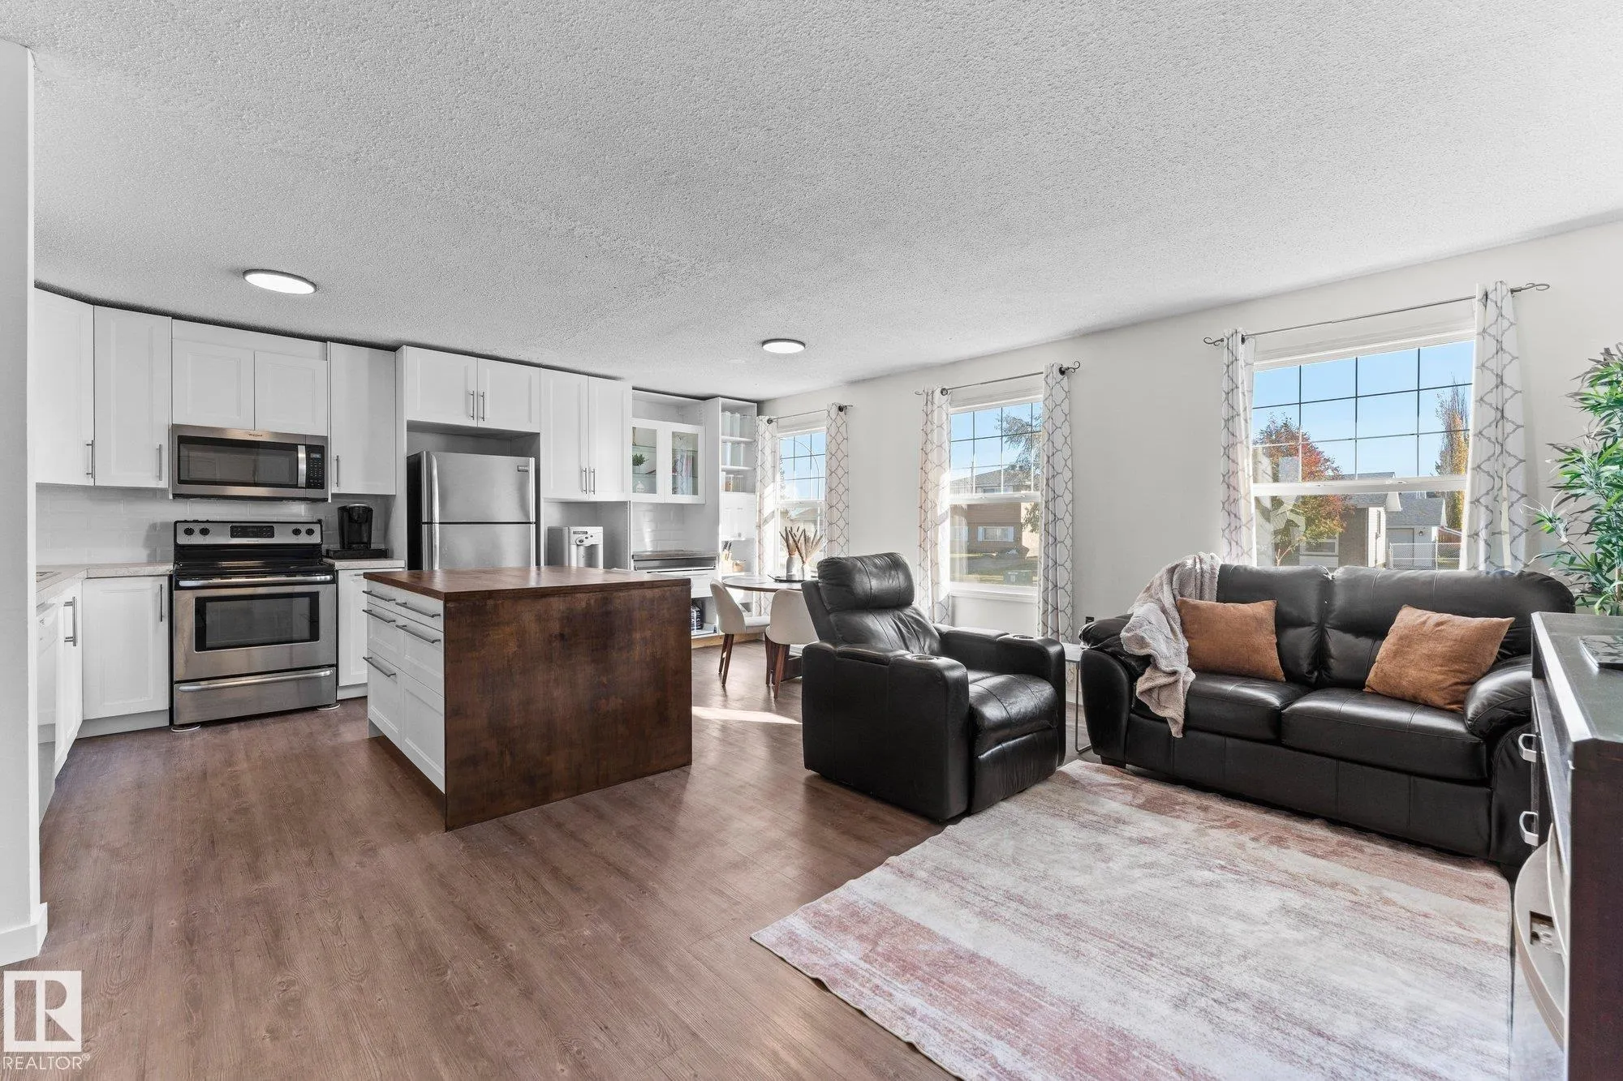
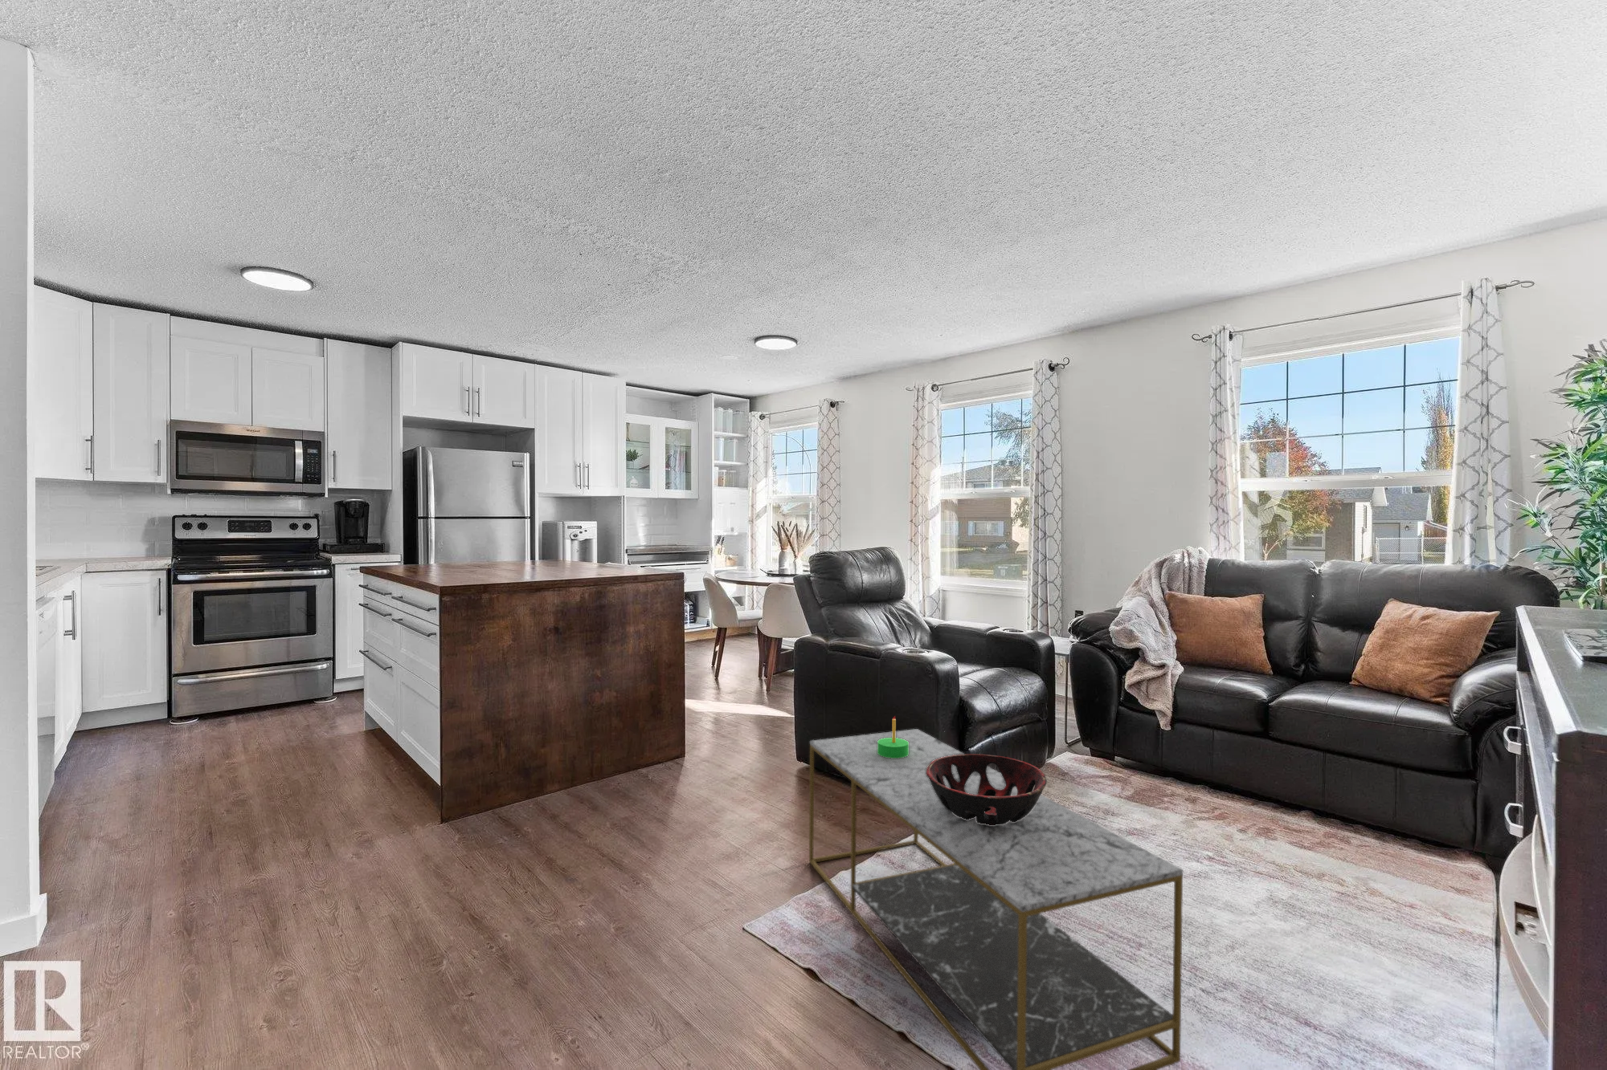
+ candle (893, 733)
+ decorative bowl (985, 791)
+ coffee table (953, 865)
